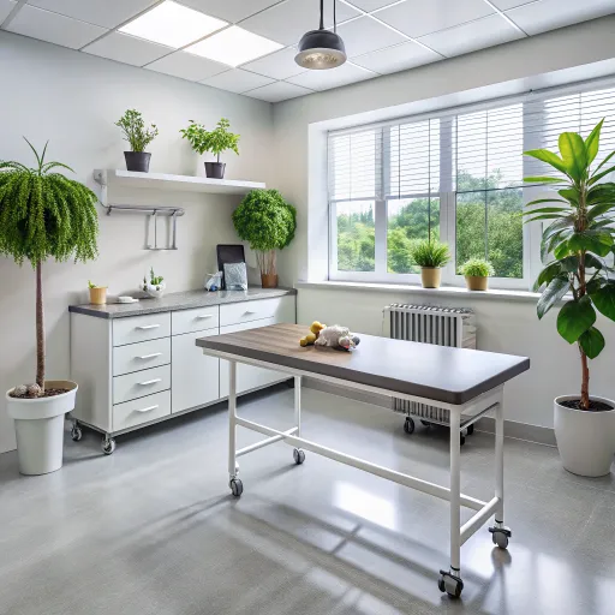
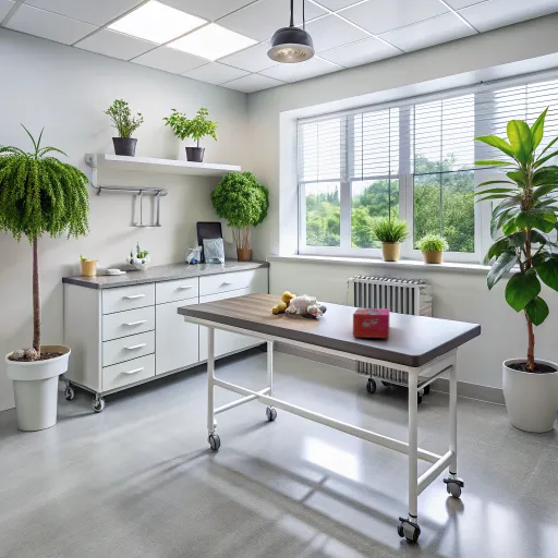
+ tissue box (372, 322)
